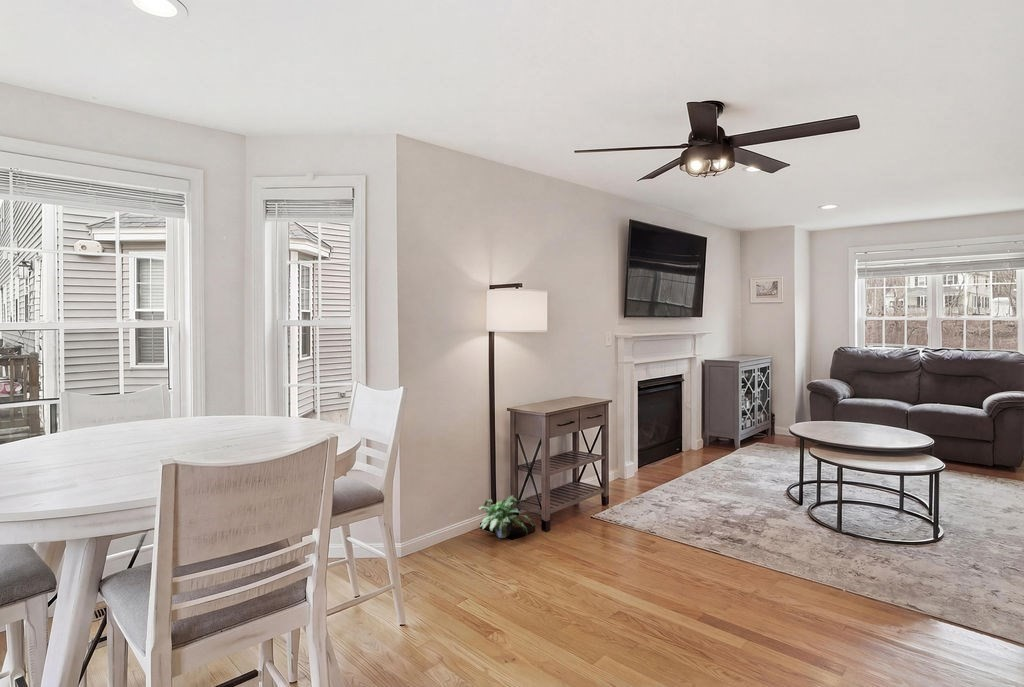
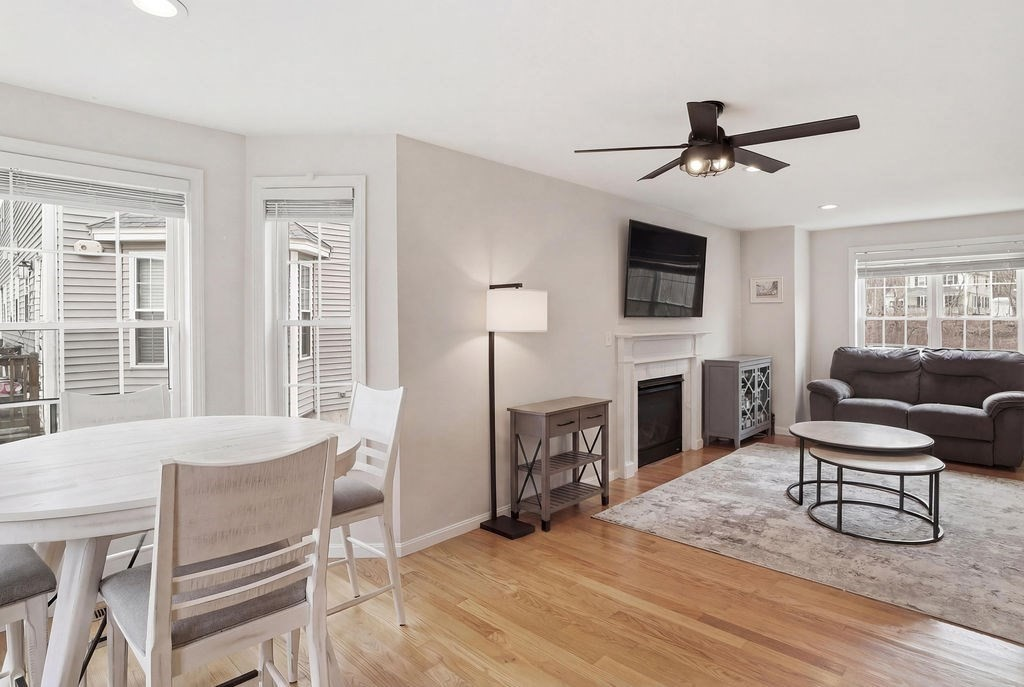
- potted plant (503, 516)
